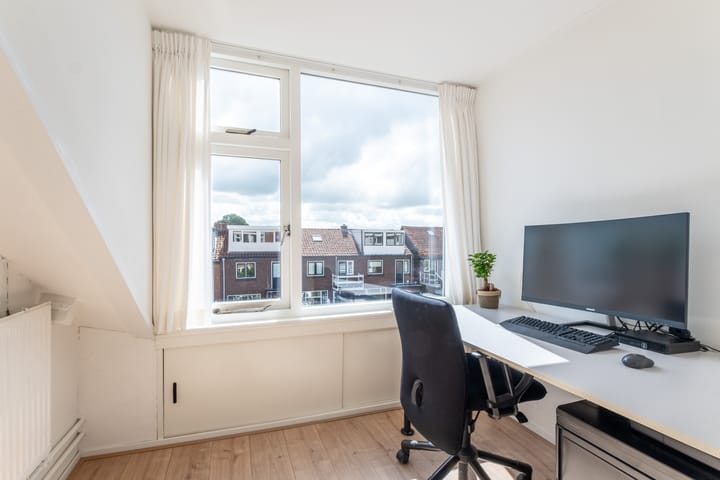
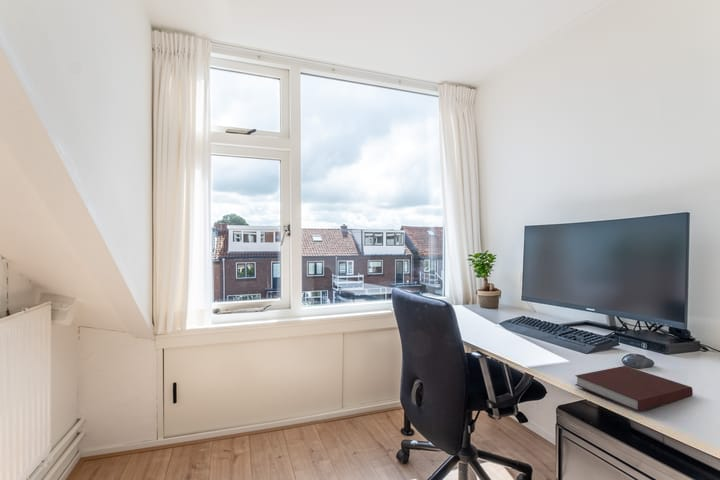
+ notebook (631, 386)
